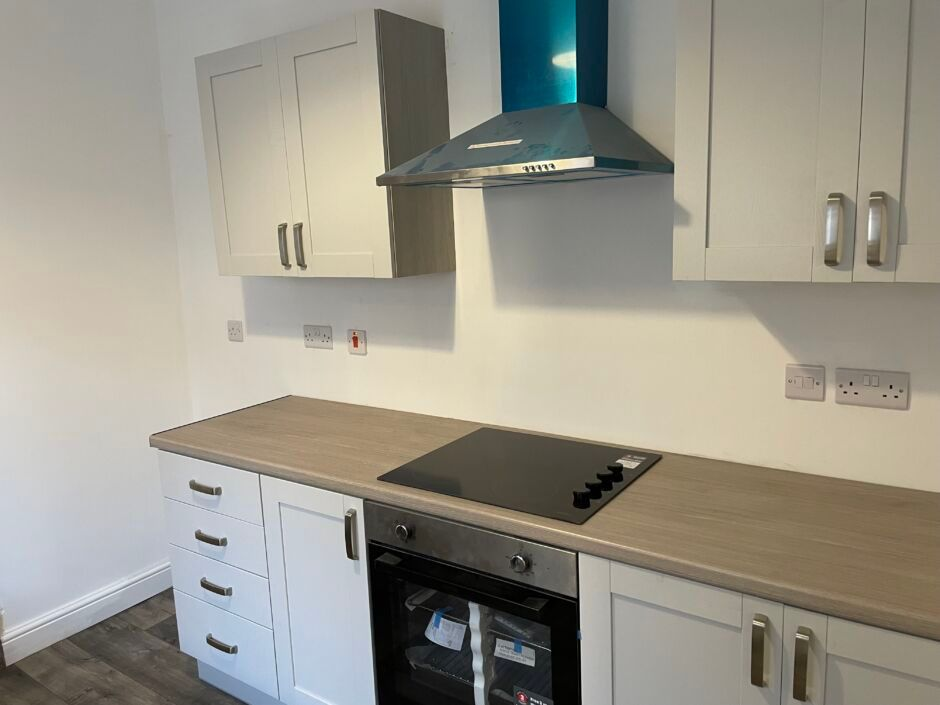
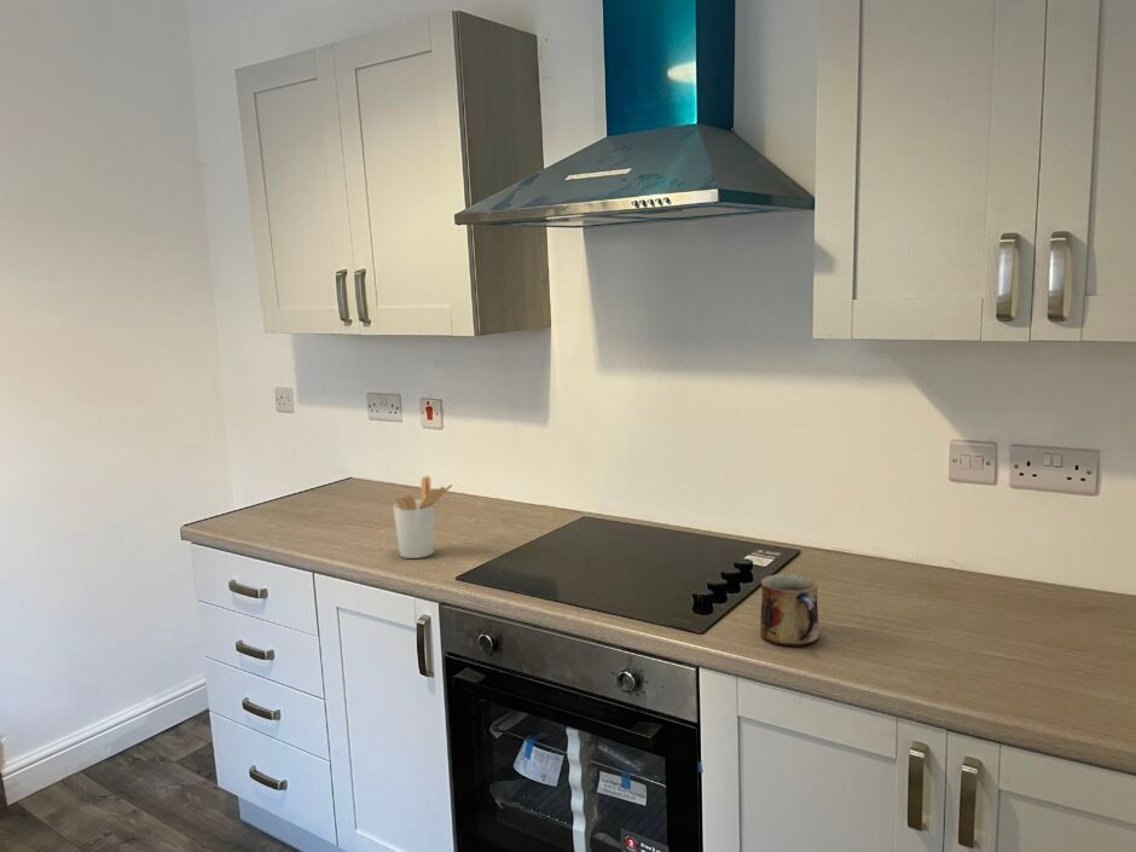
+ mug (792, 609)
+ utensil holder (423, 517)
